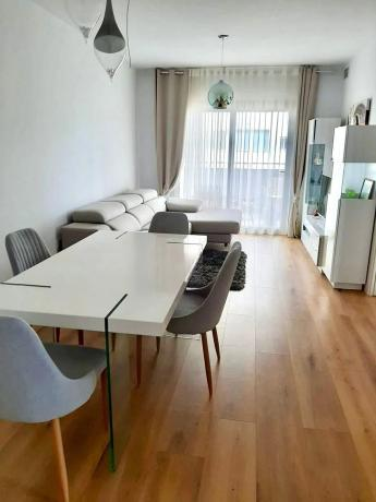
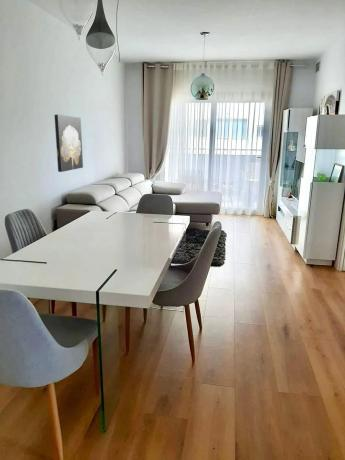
+ wall art (69, 143)
